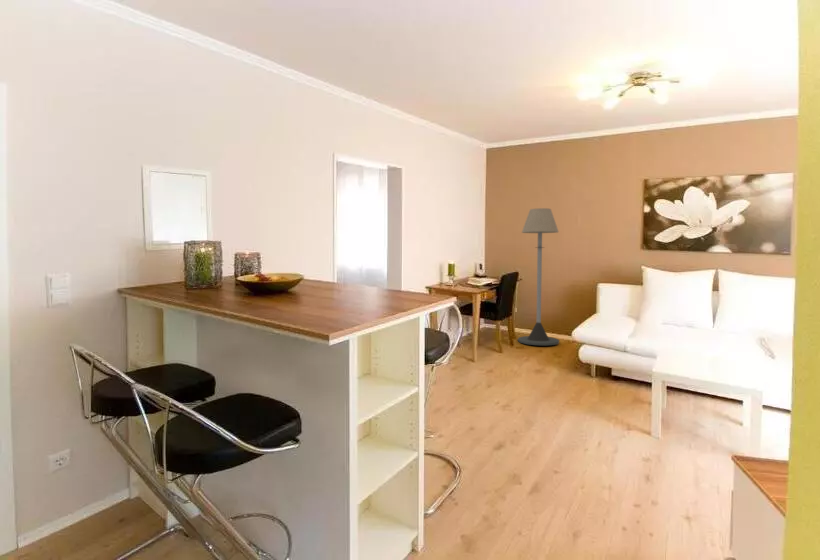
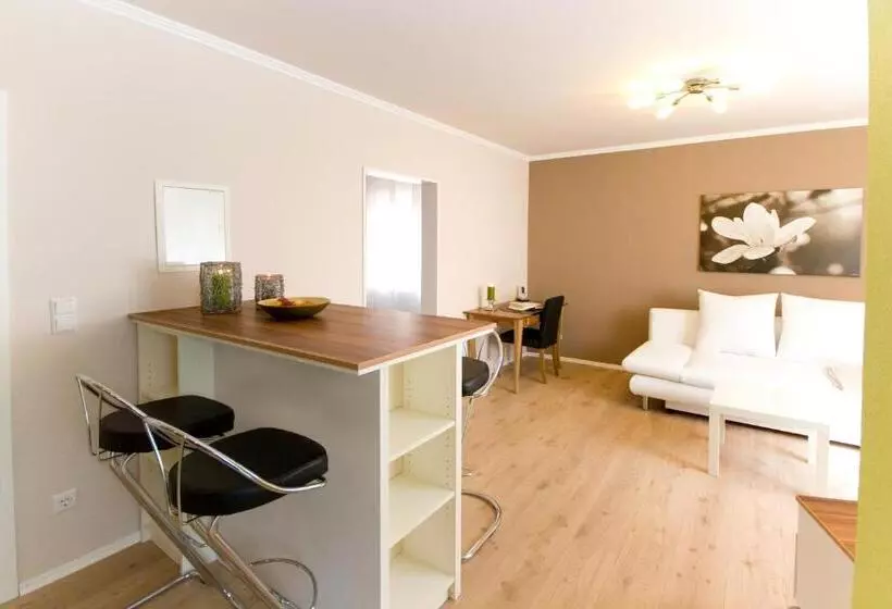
- floor lamp (539, 275)
